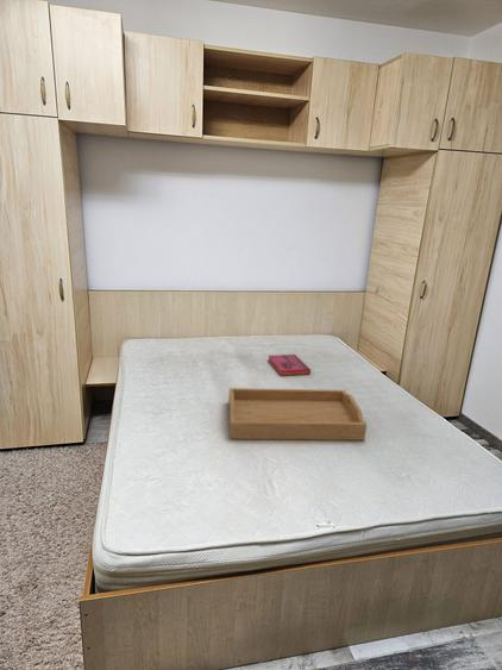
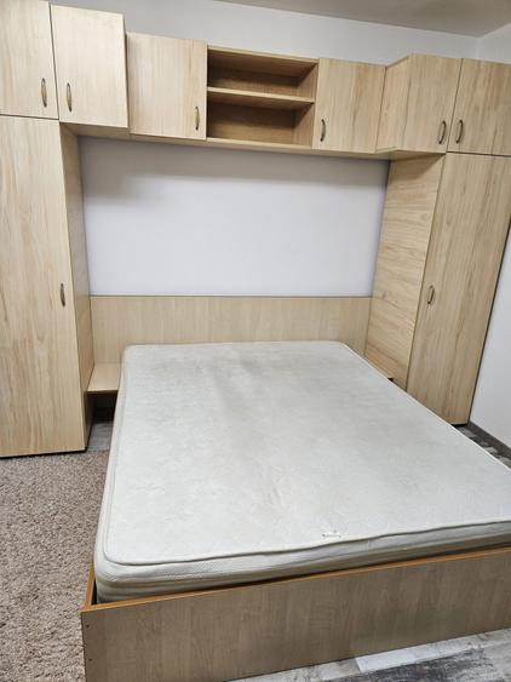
- serving tray (293, 409)
- hardback book (288, 364)
